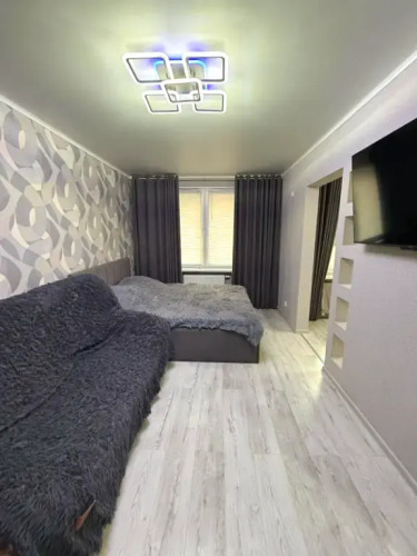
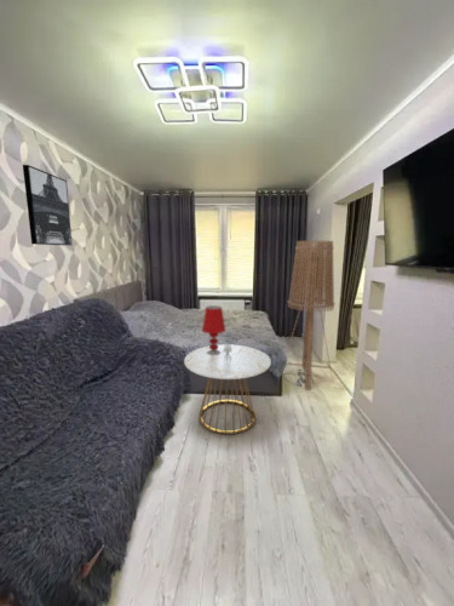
+ floor lamp (310, 313)
+ wall art (50, 210)
+ side table (228, 382)
+ table lamp (213, 330)
